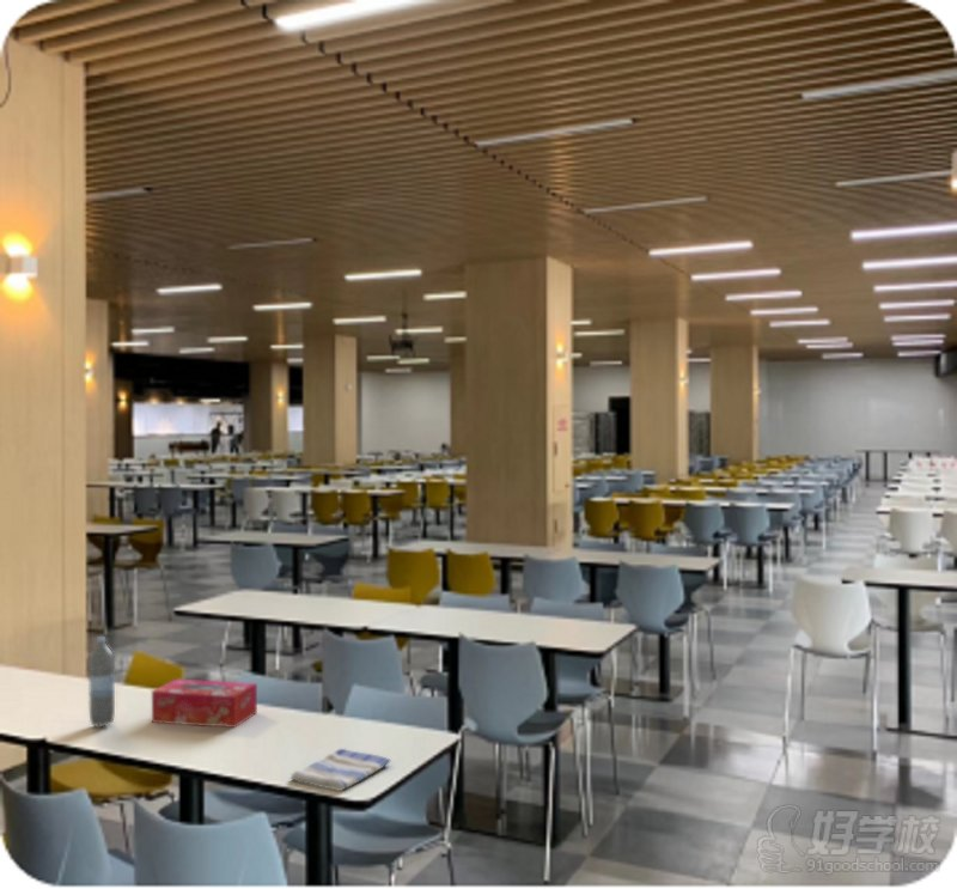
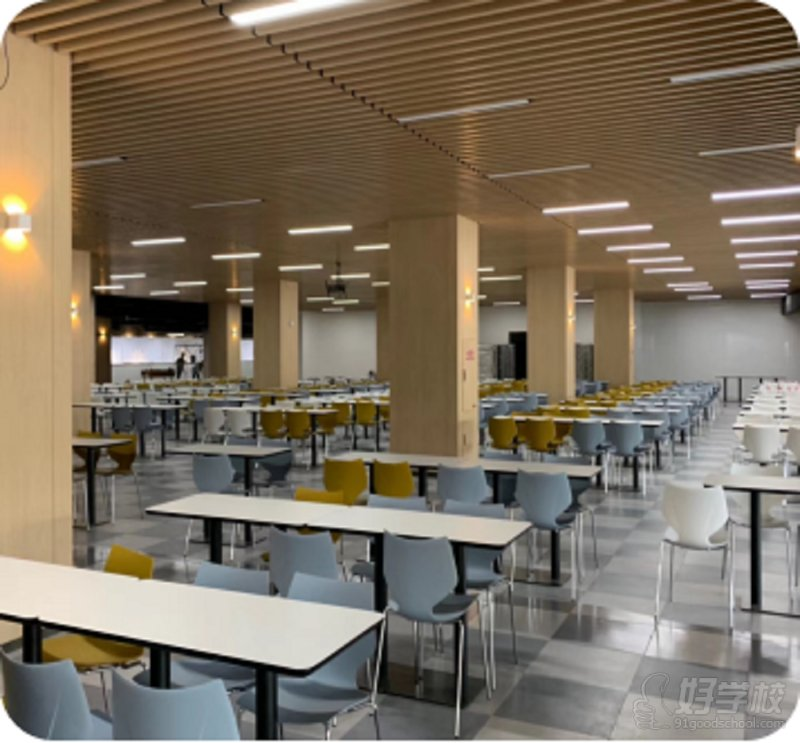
- tissue box (205, 702)
- dish towel (341, 768)
- water bottle (102, 681)
